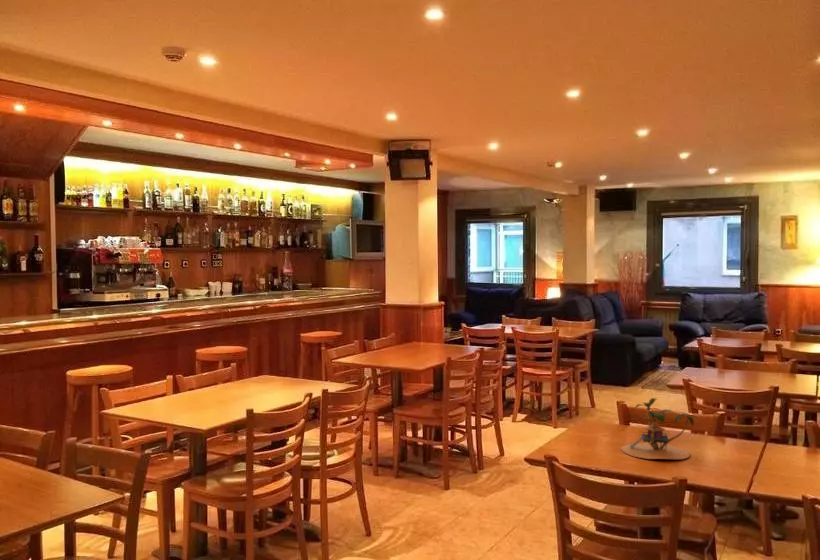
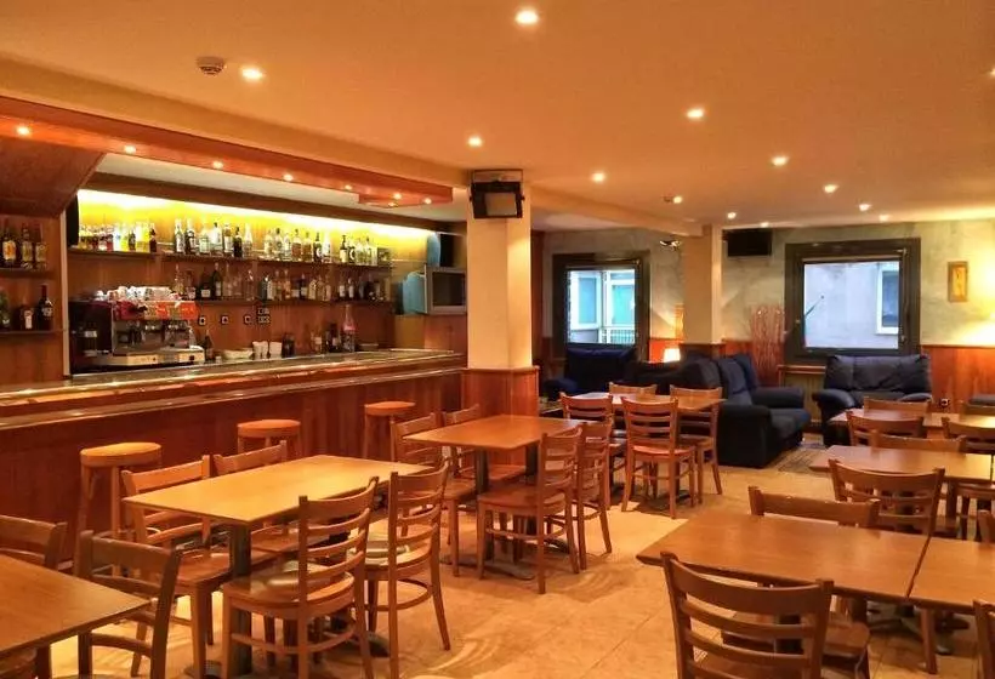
- plant (659, 426)
